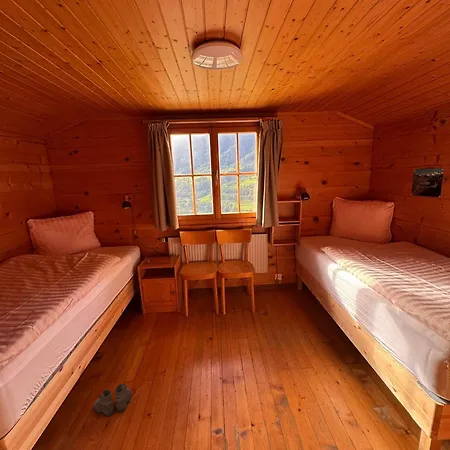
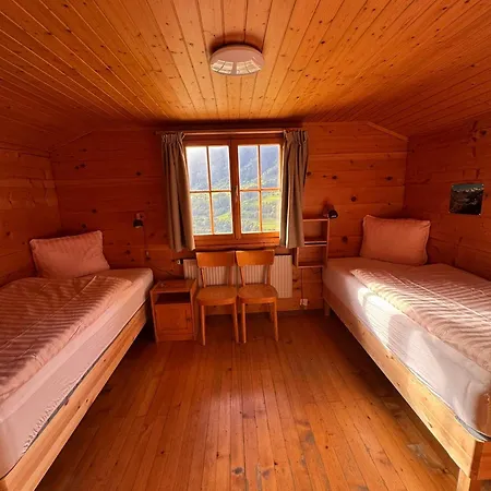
- boots (115, 395)
